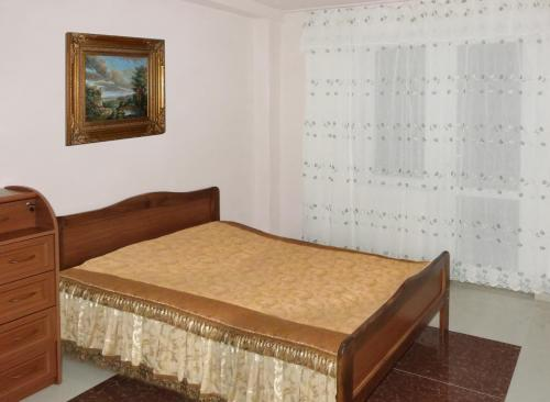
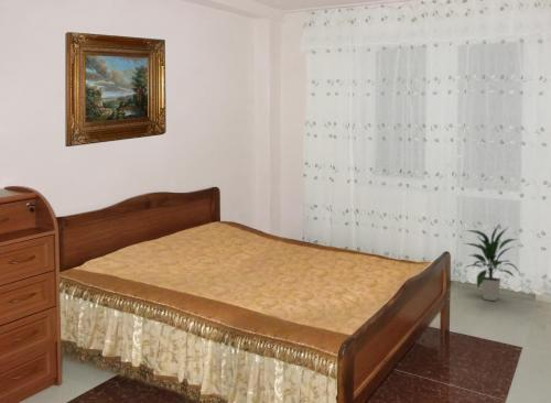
+ indoor plant (489, 261)
